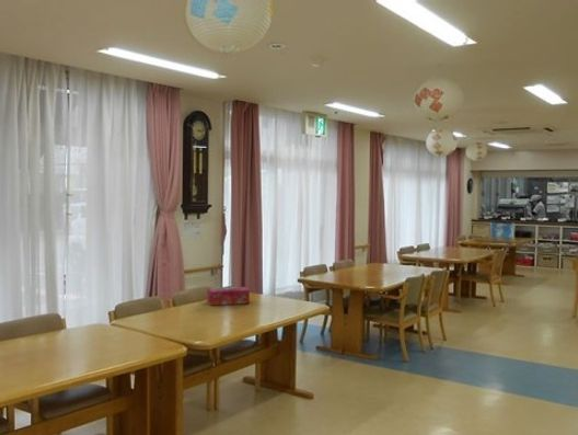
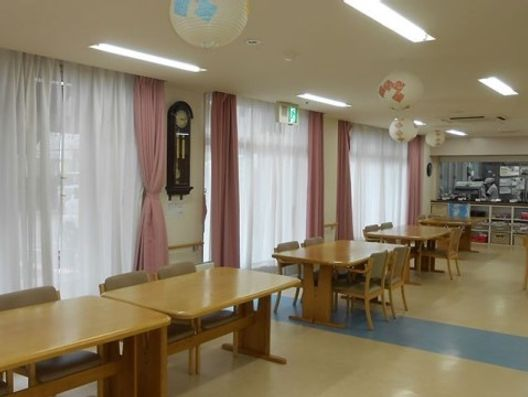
- tissue box (228, 296)
